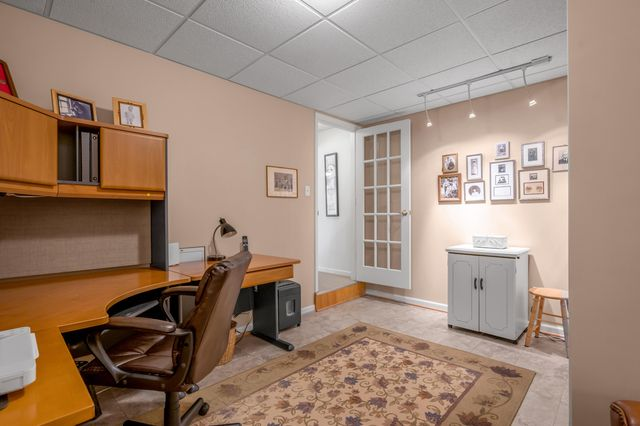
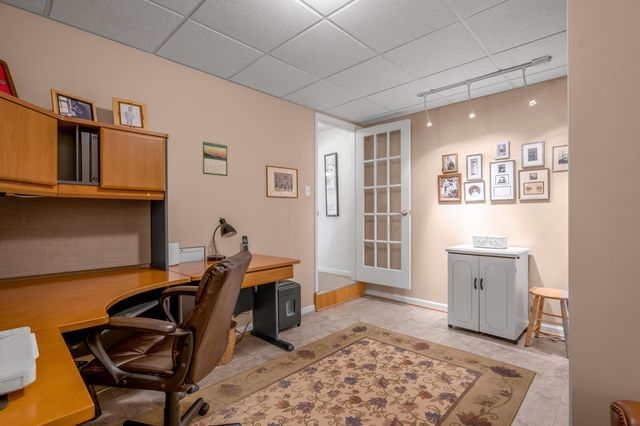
+ calendar (215, 158)
